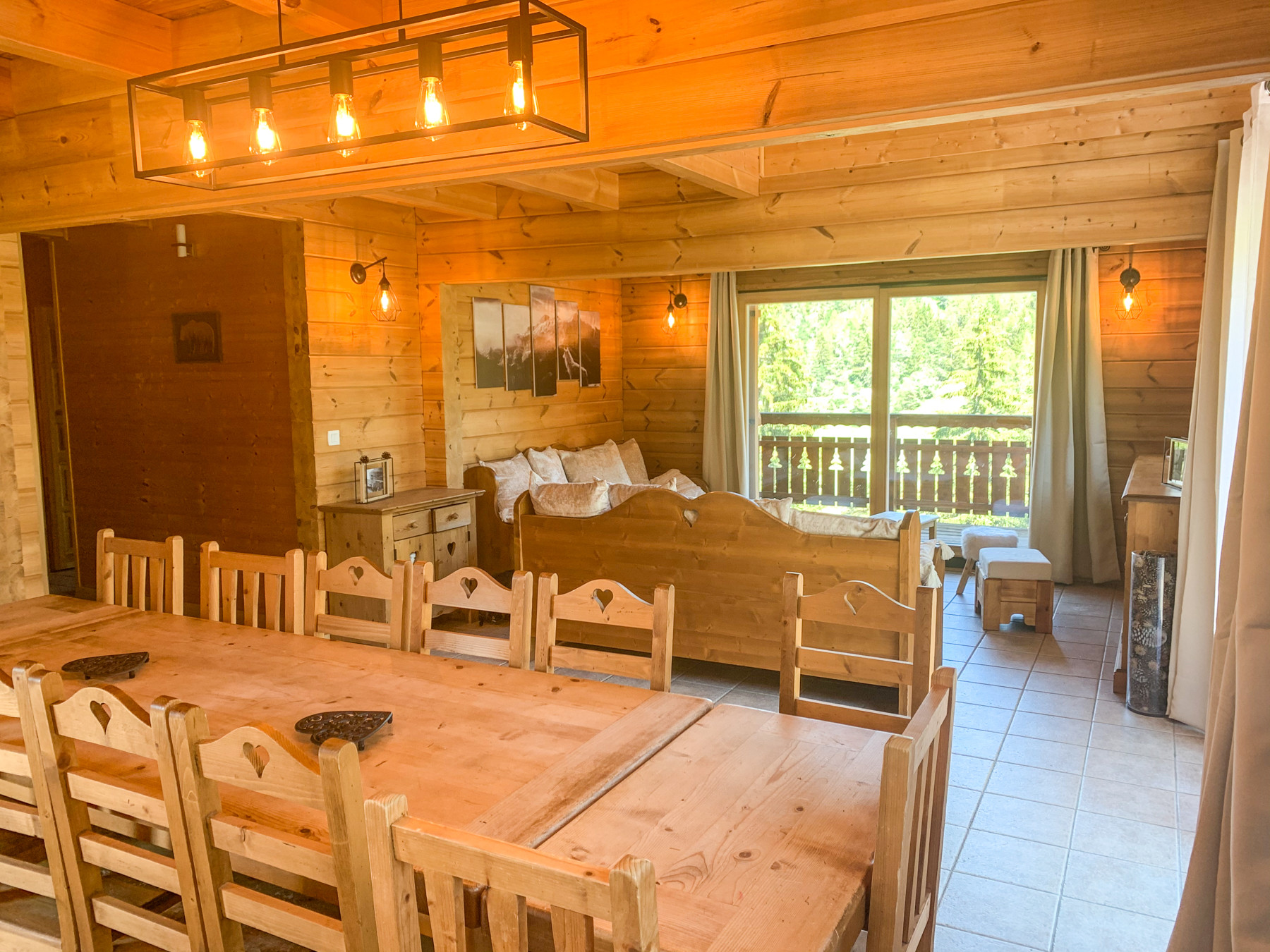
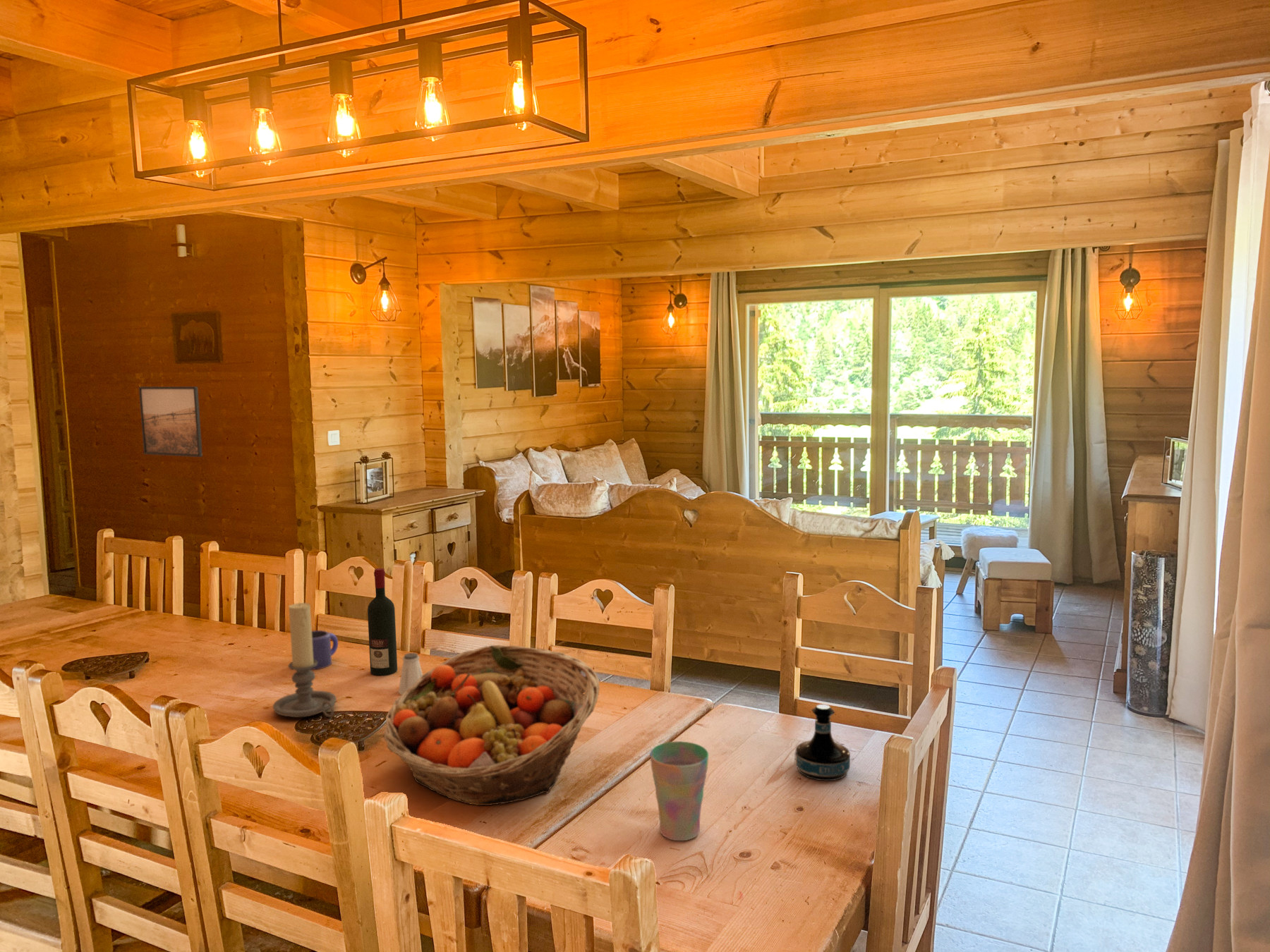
+ fruit basket (492, 720)
+ saltshaker (411, 673)
+ cup (679, 792)
+ candle holder (306, 658)
+ tequila bottle (823, 738)
+ alcohol (382, 621)
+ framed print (170, 421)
+ mug (320, 649)
